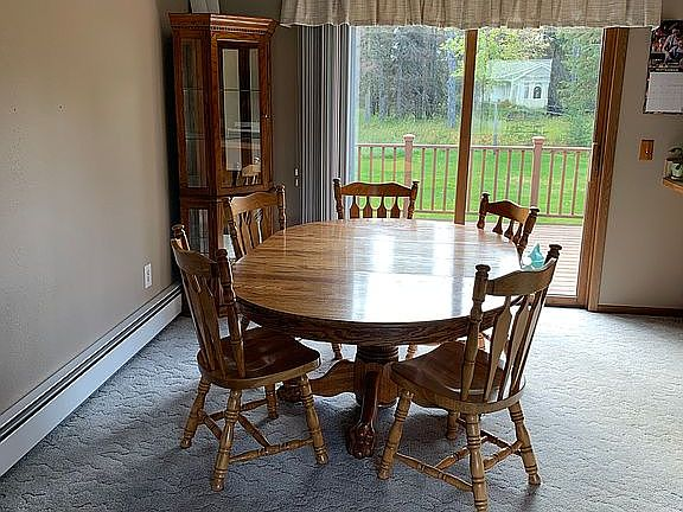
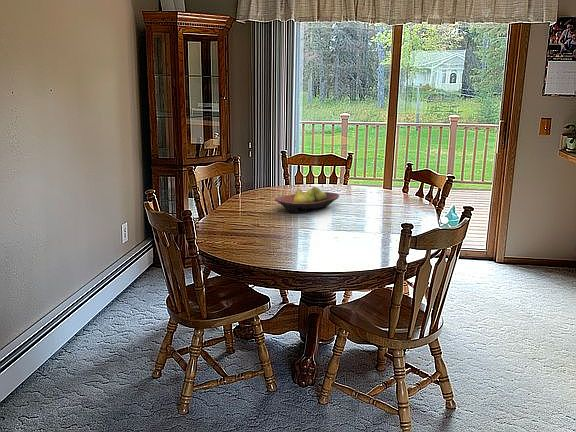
+ fruit bowl (307, 198)
